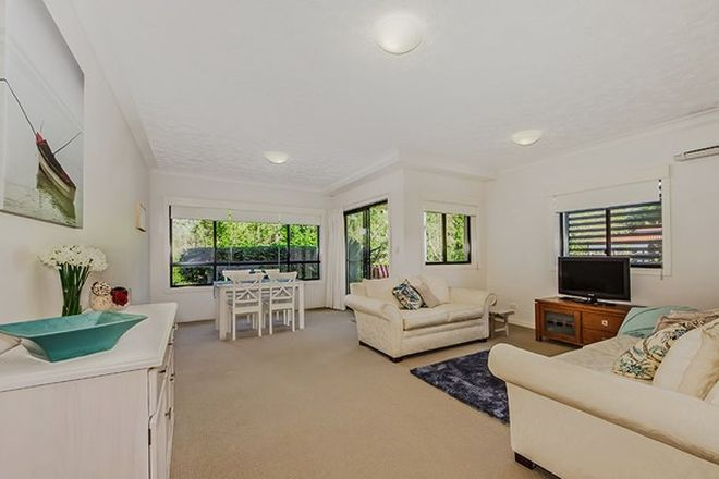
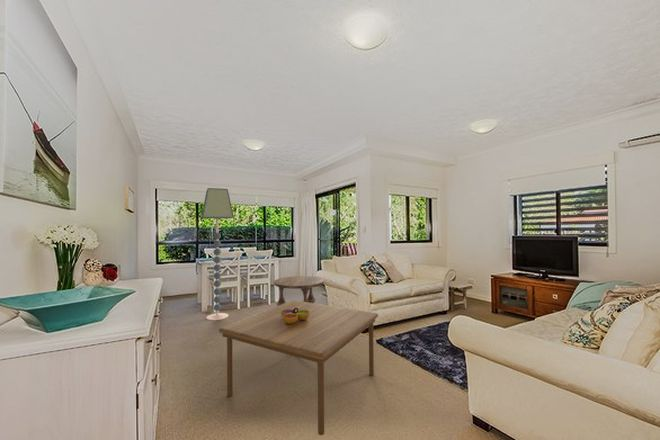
+ side table (303, 301)
+ decorative bowl (292, 314)
+ coffee table (304, 352)
+ floor lamp (217, 252)
